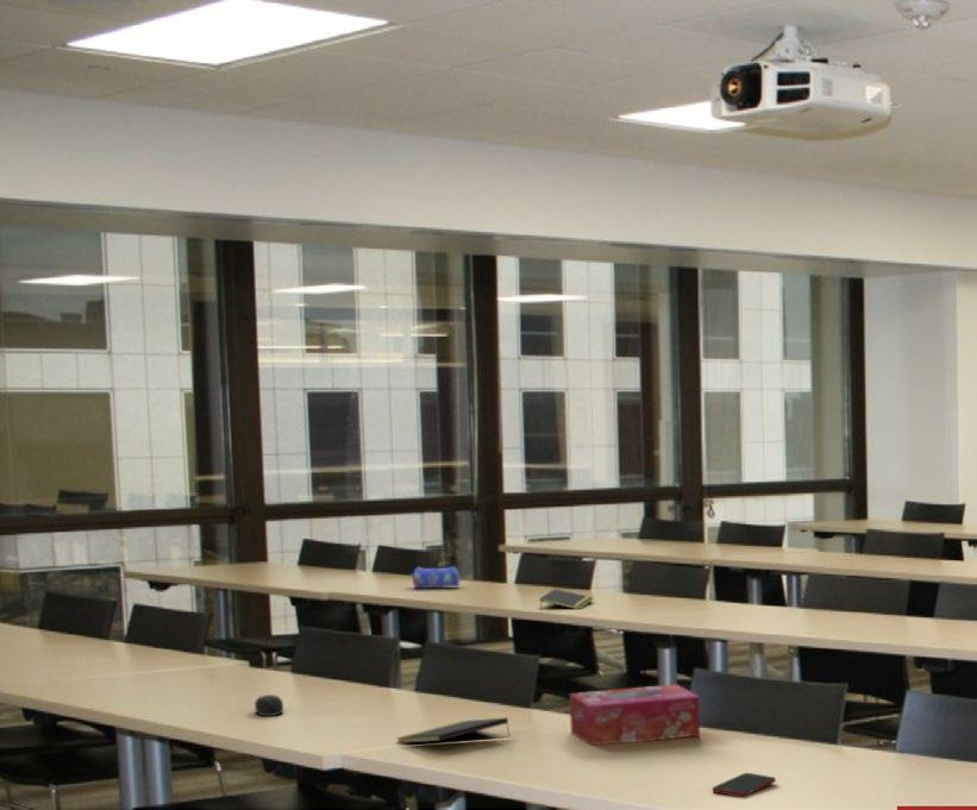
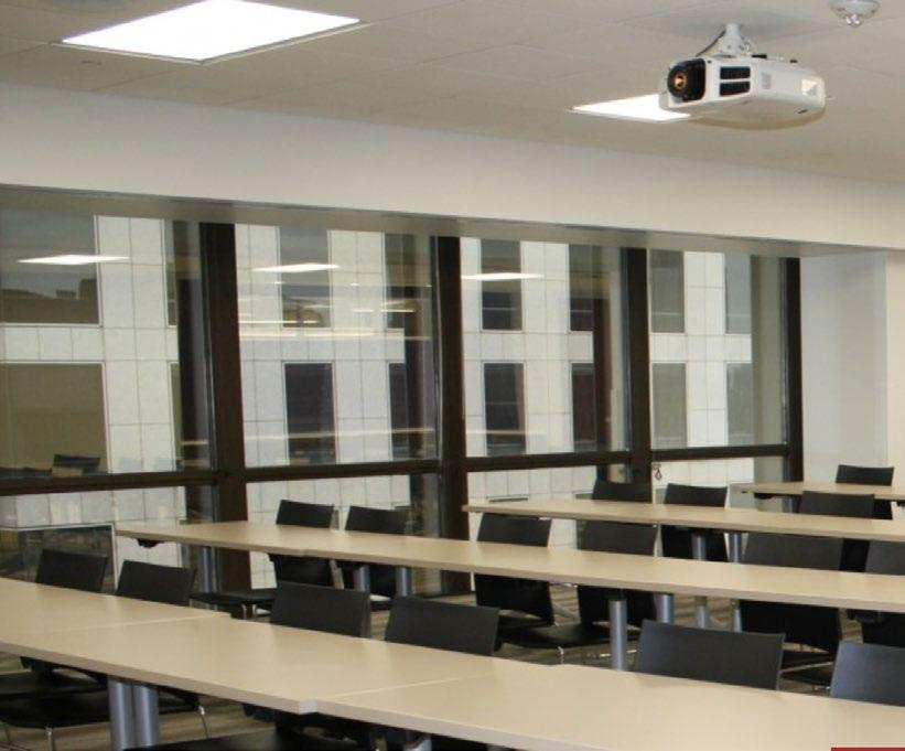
- pencil case (436, 577)
- cell phone (744, 784)
- tissue box (633, 714)
- notepad (566, 598)
- notepad (452, 730)
- computer mouse (269, 704)
